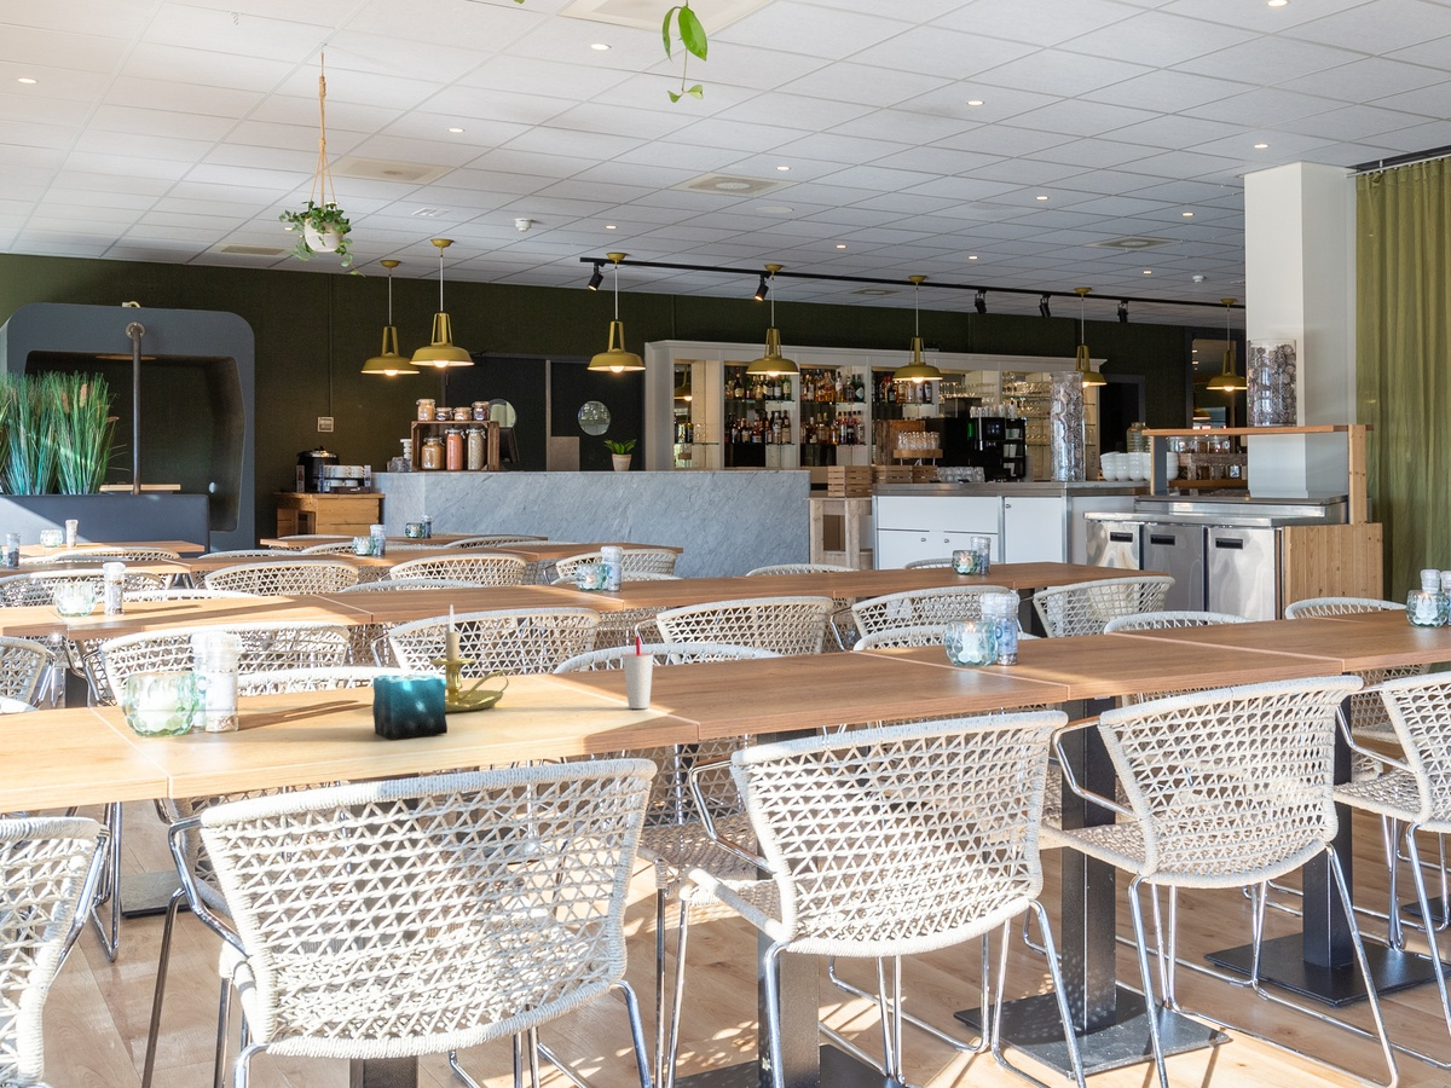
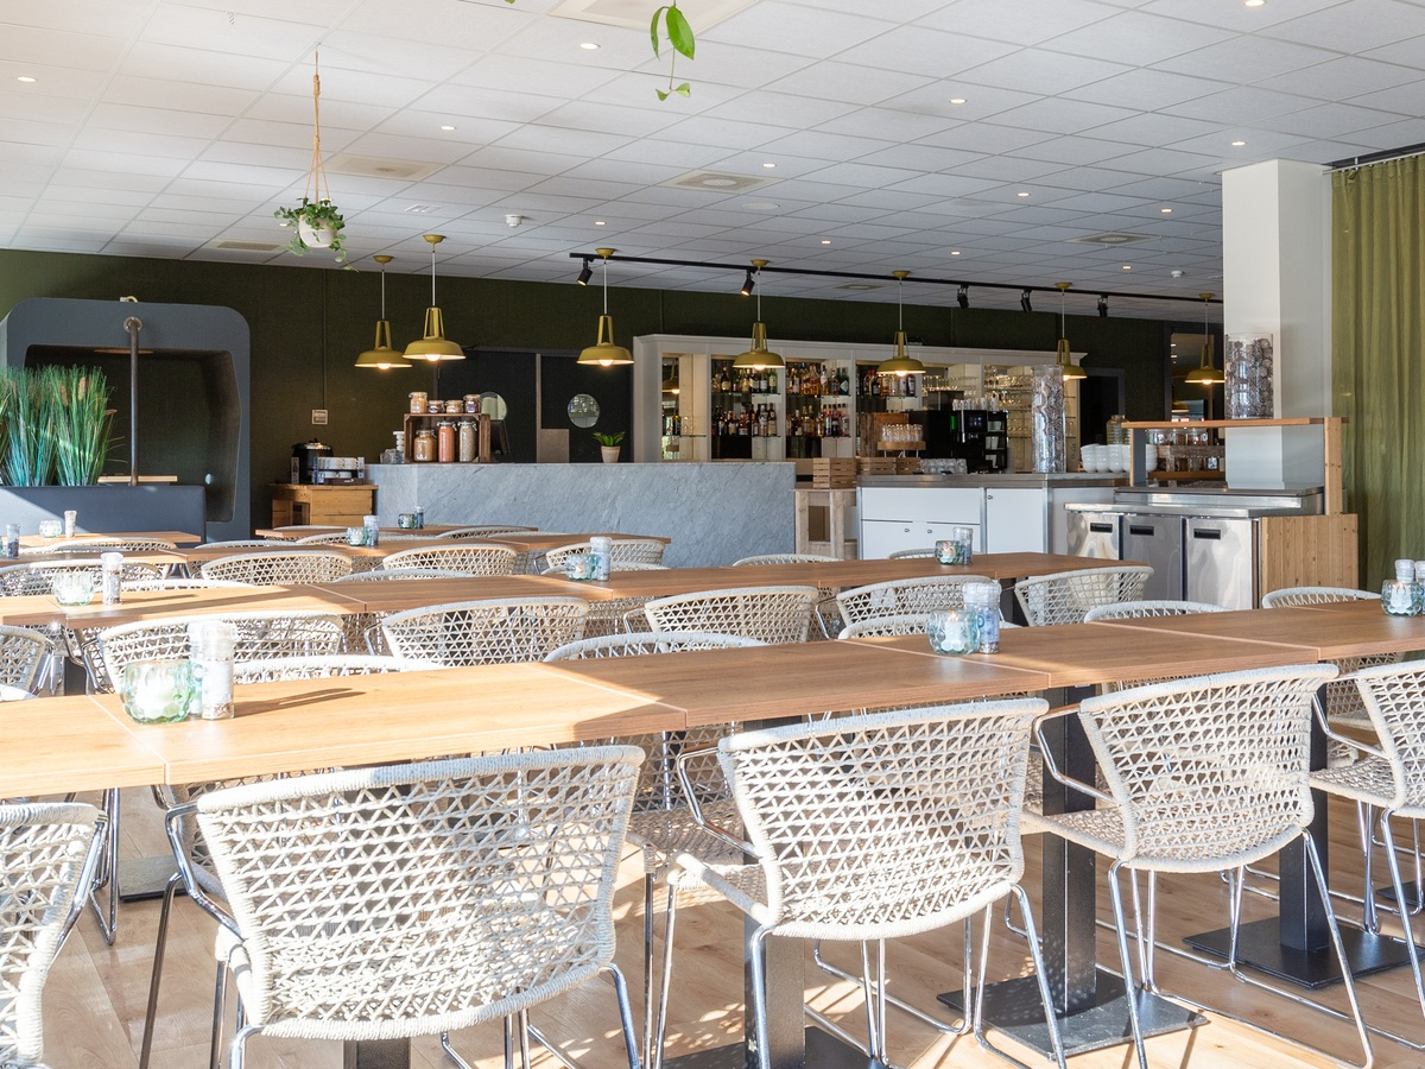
- candle (407, 693)
- candle holder (458, 654)
- cup (637, 671)
